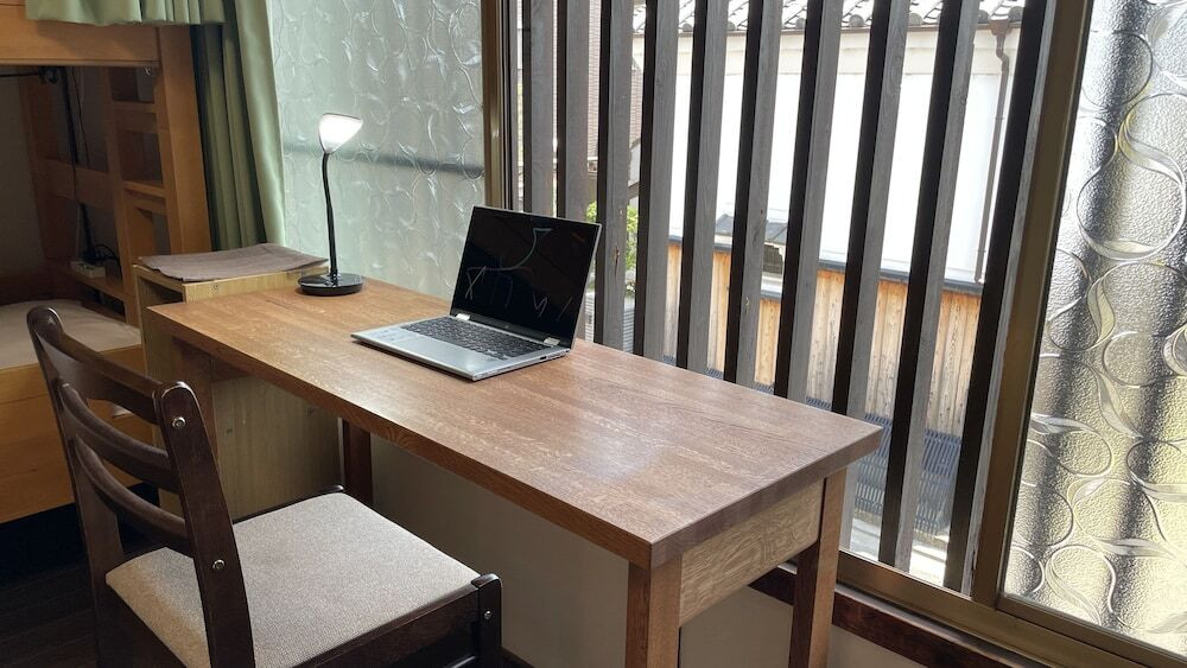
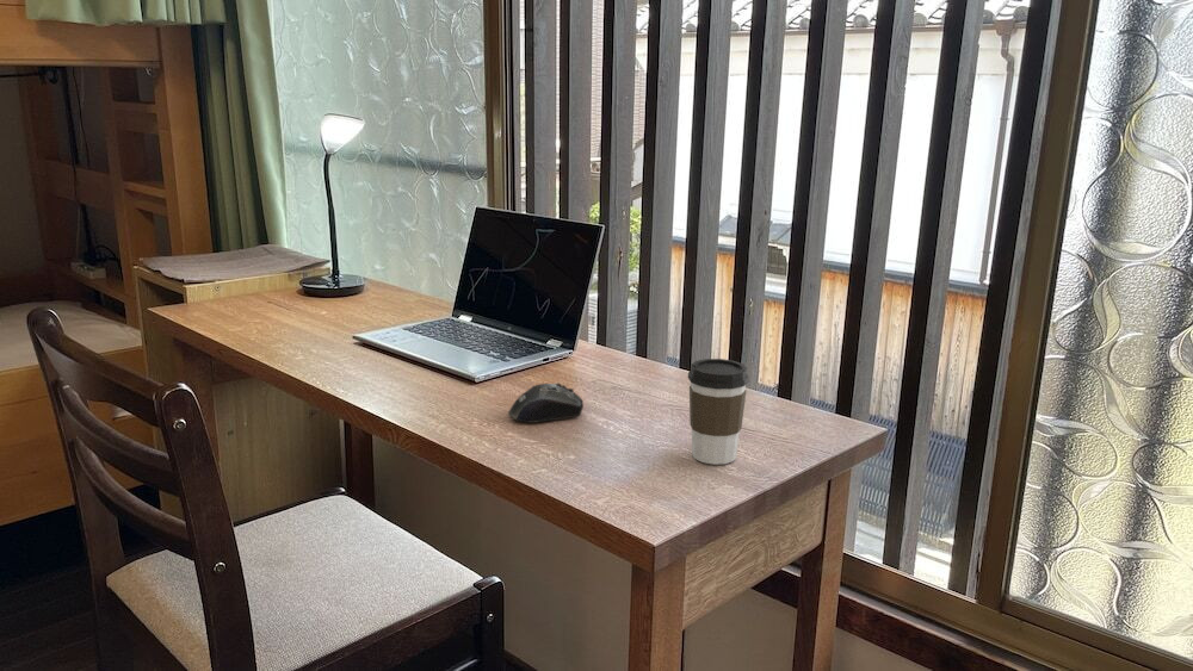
+ computer mouse (546, 400)
+ coffee cup (716, 411)
